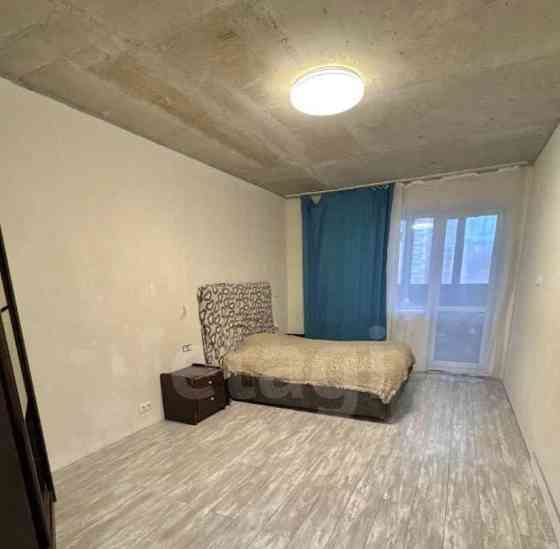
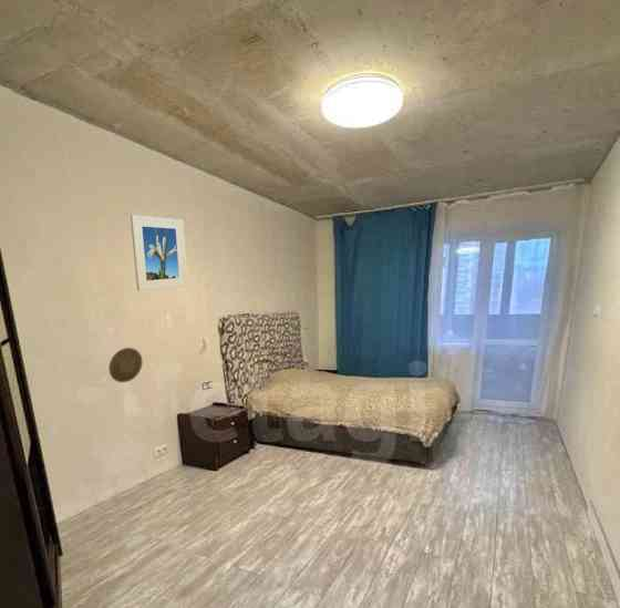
+ decorative plate (126, 364)
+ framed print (161, 254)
